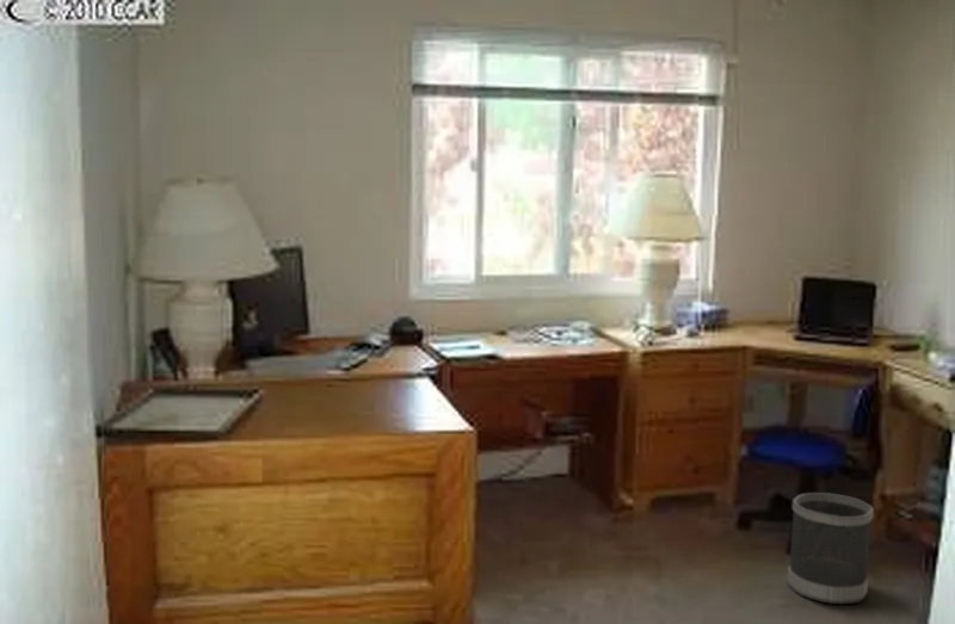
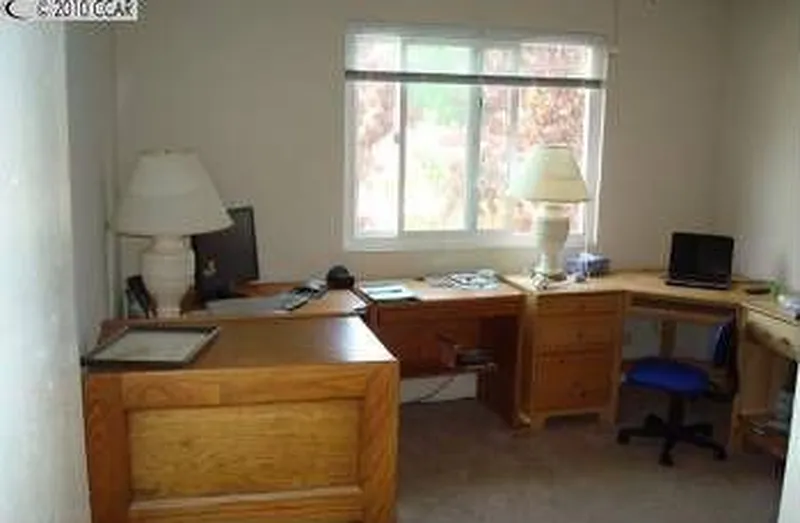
- wastebasket (830, 546)
